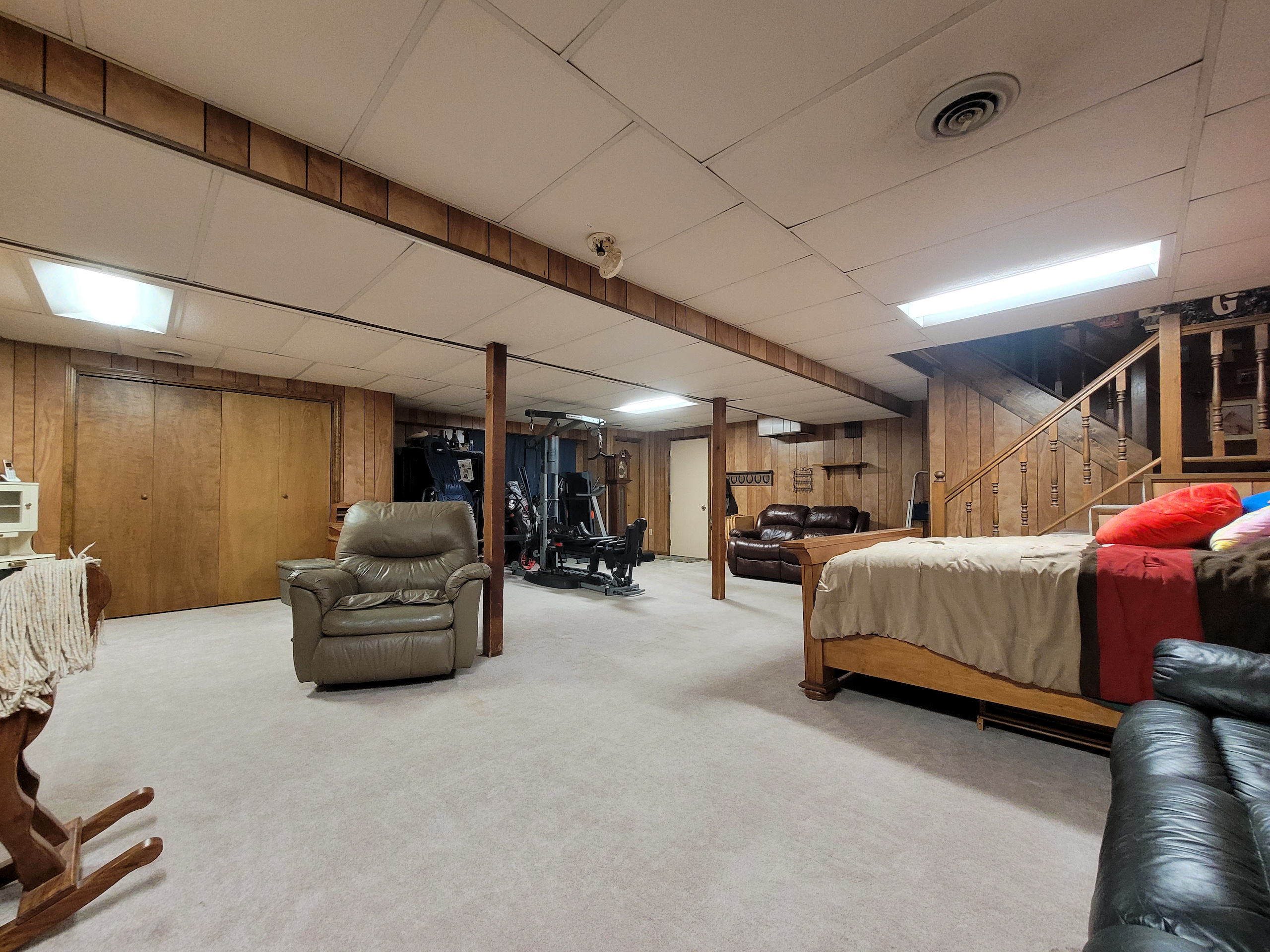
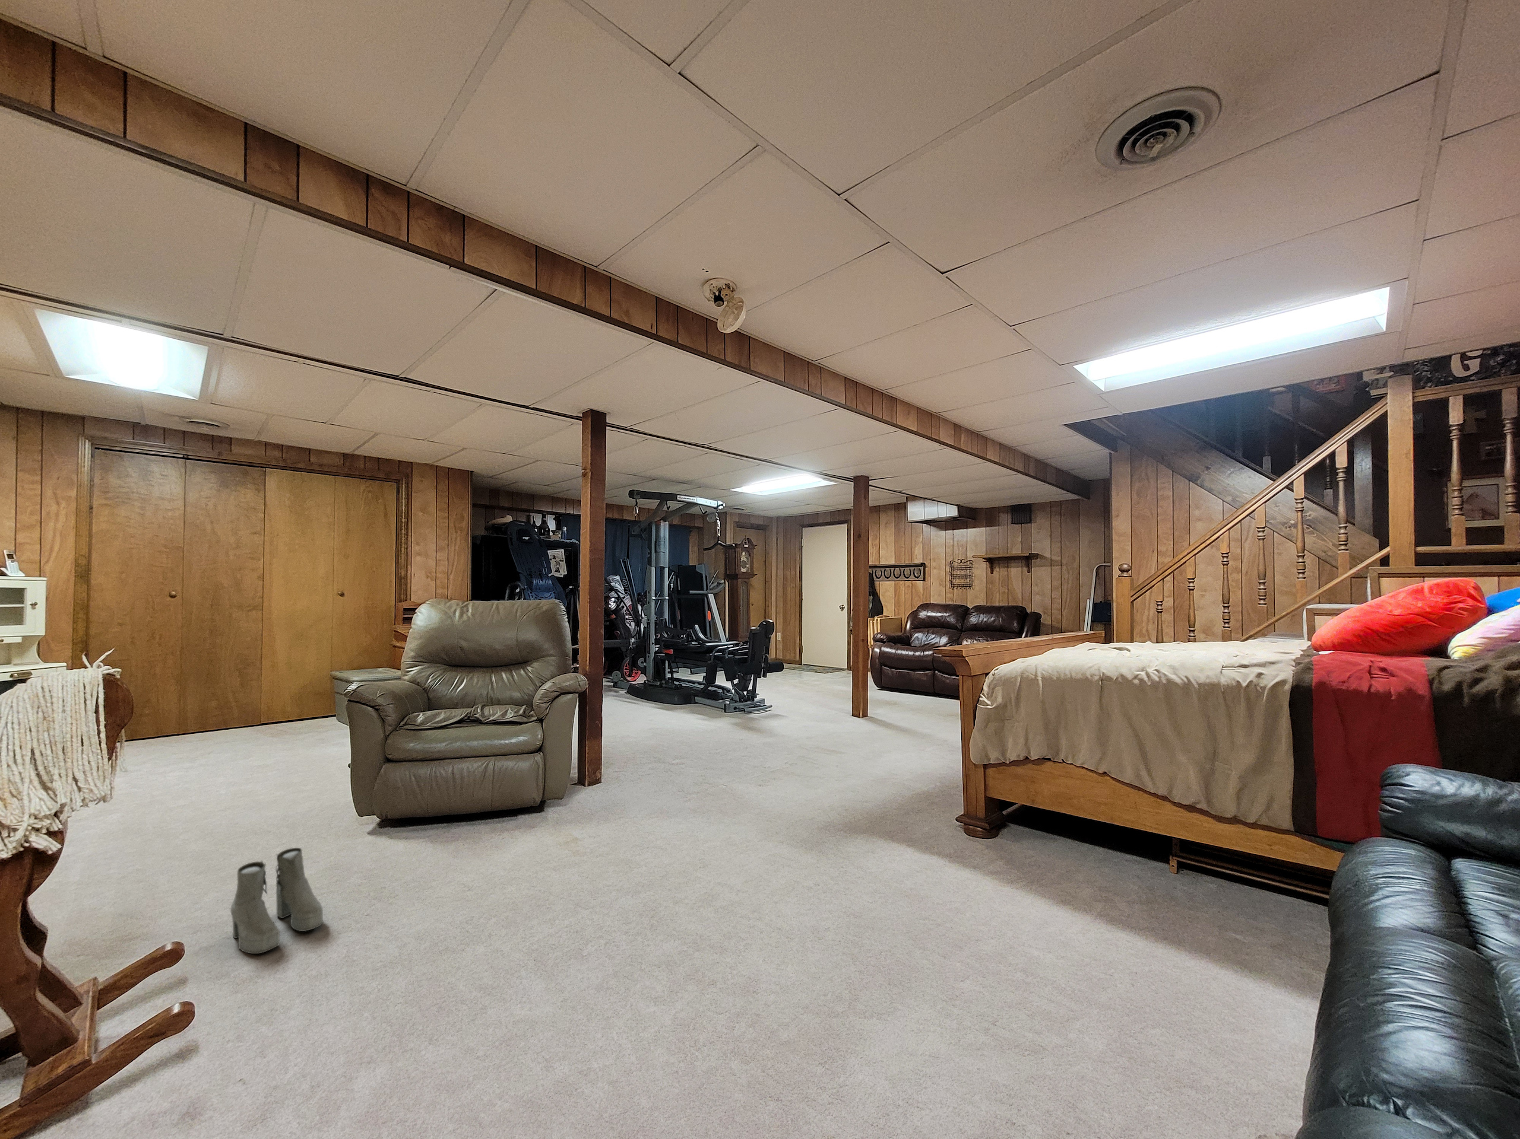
+ boots (278, 896)
